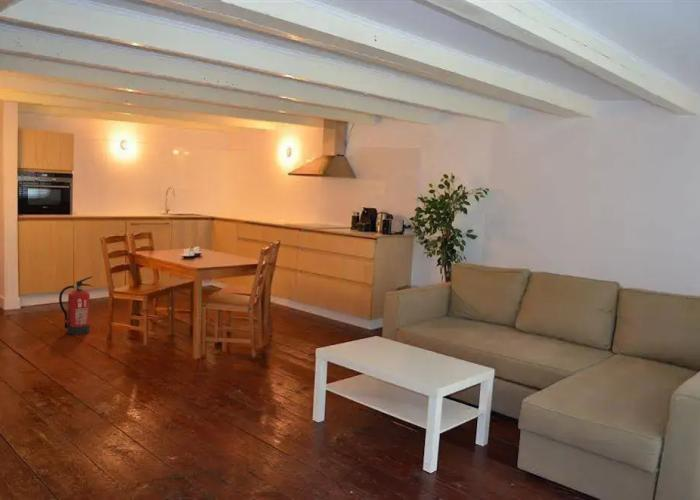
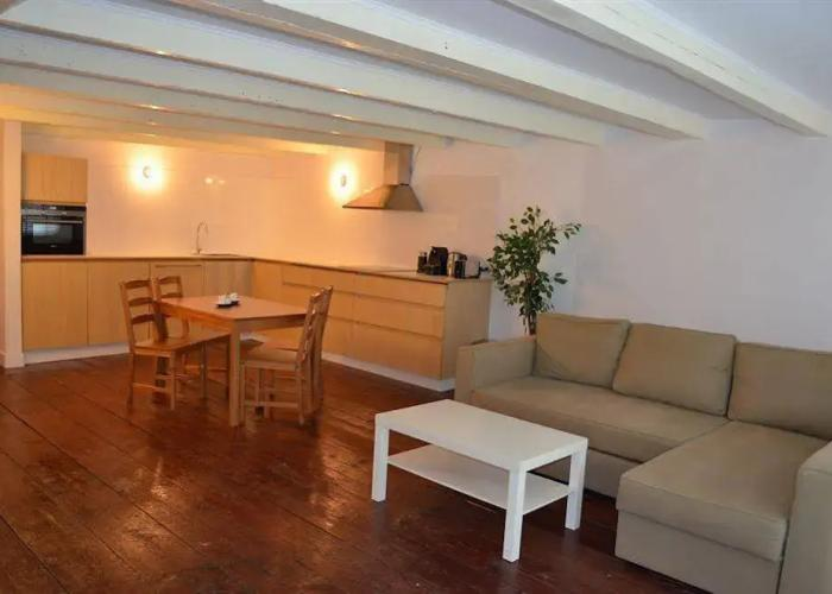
- fire extinguisher (75, 305)
